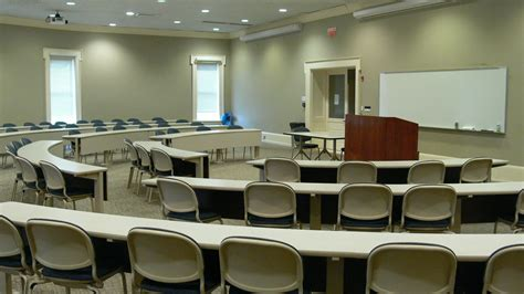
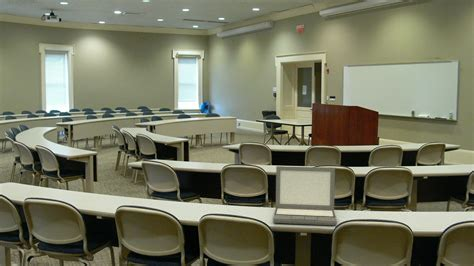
+ laptop (304, 194)
